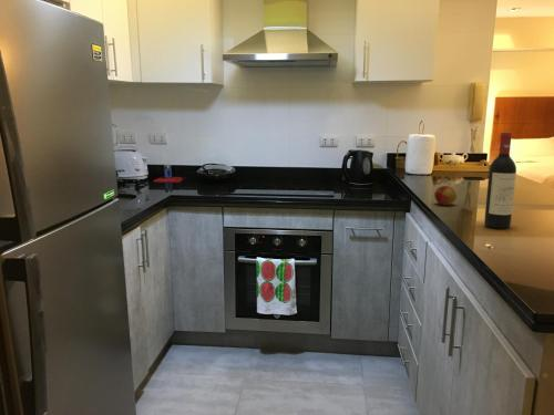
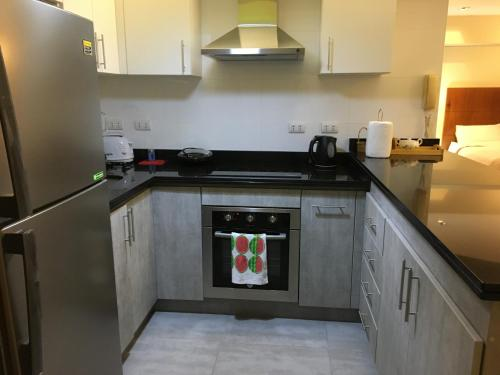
- wine bottle (501, 180)
- apple (445, 195)
